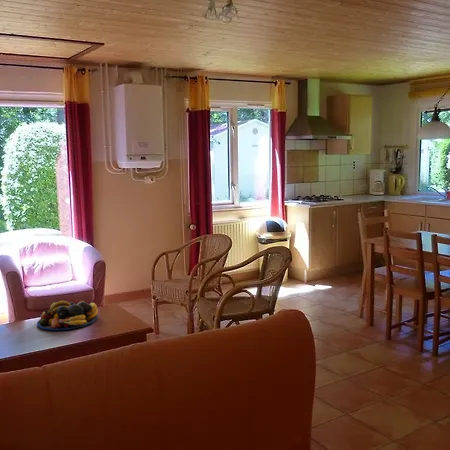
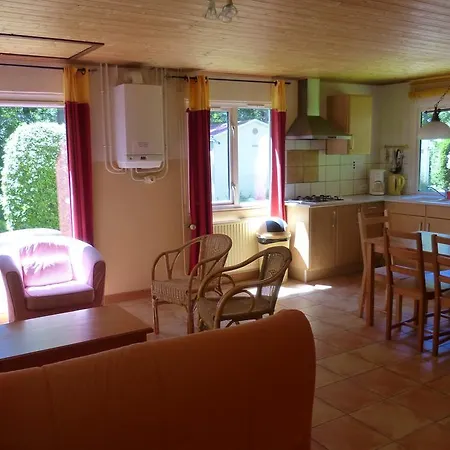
- fruit bowl (66, 310)
